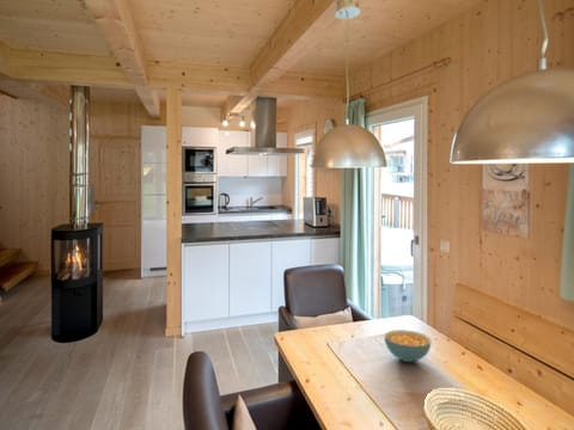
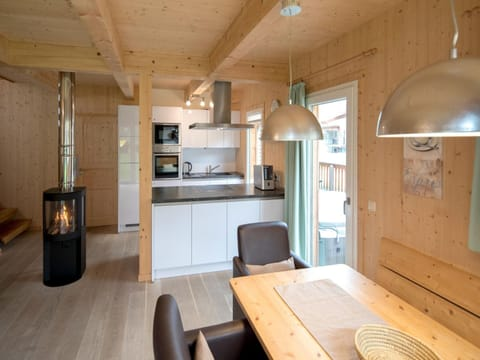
- cereal bowl (407, 348)
